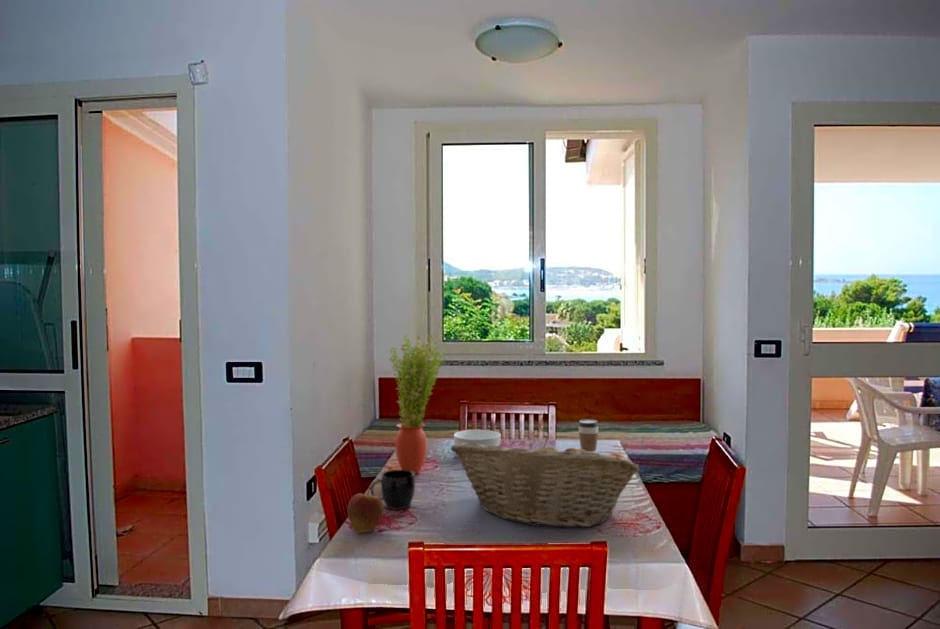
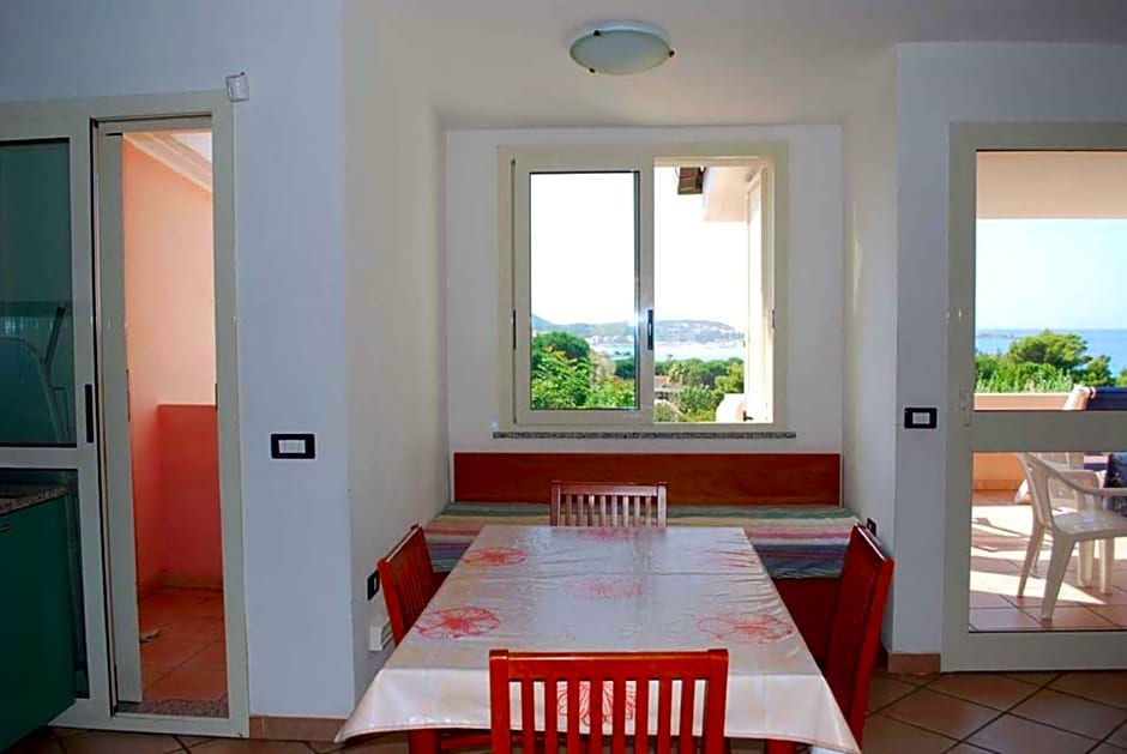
- apple (365, 509)
- potted plant (418, 401)
- fruit basket (542, 472)
- mug (393, 489)
- coffee cup (588, 437)
- cereal bowl (477, 443)
